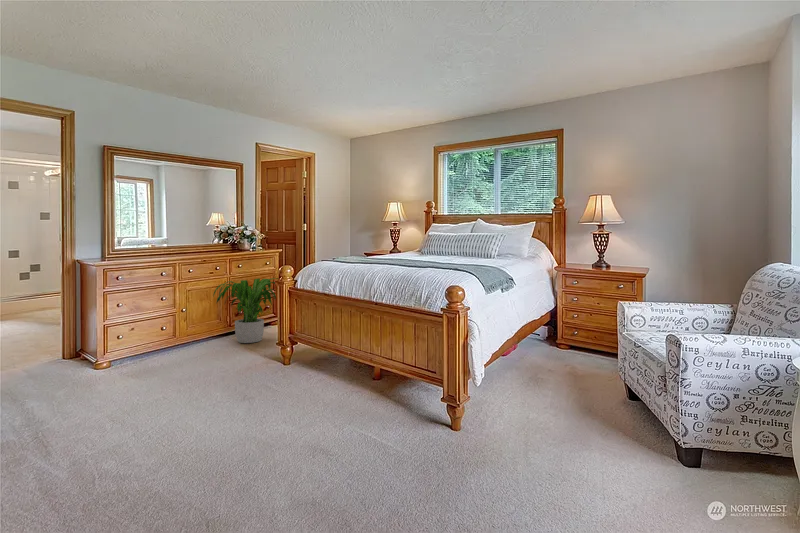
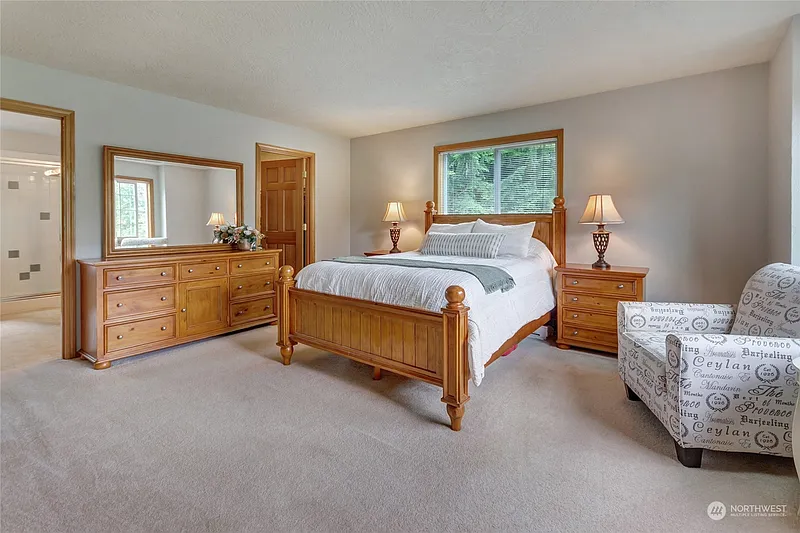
- potted plant (252, 309)
